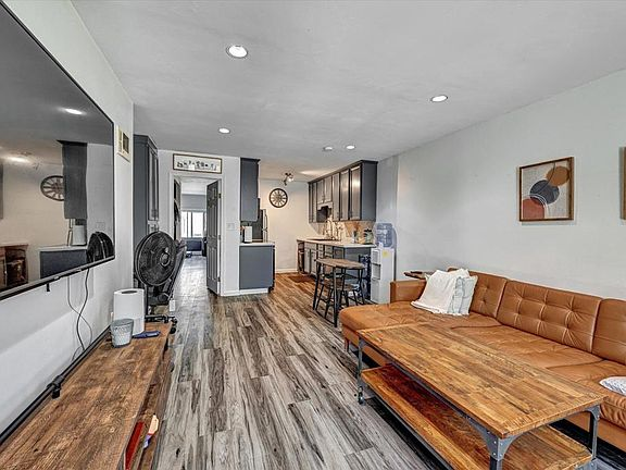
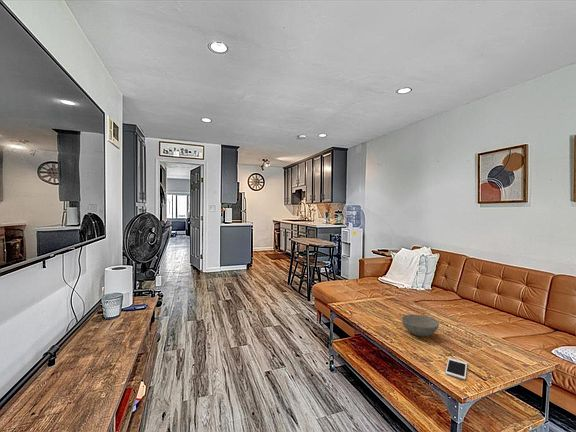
+ cell phone (456, 368)
+ bowl (419, 326)
